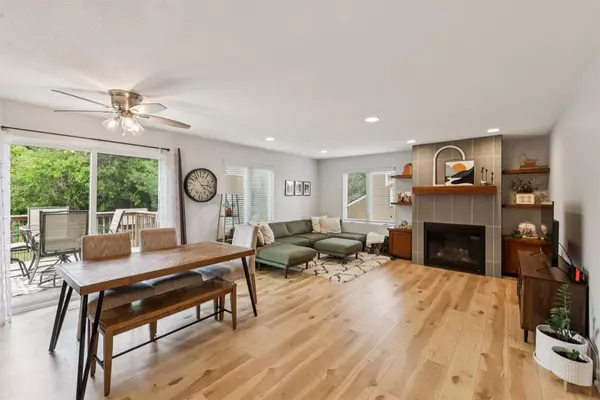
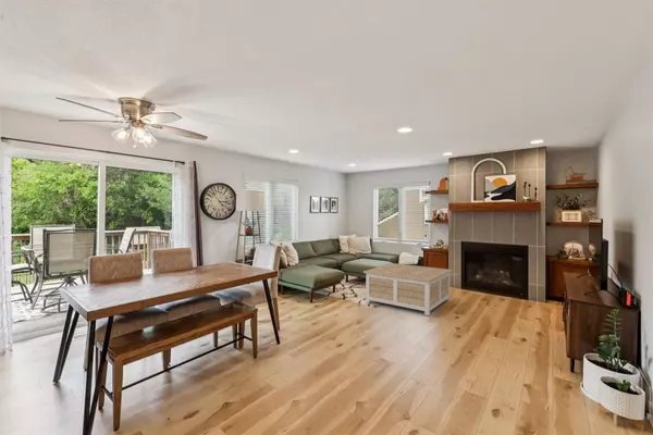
+ coffee table (408, 285)
